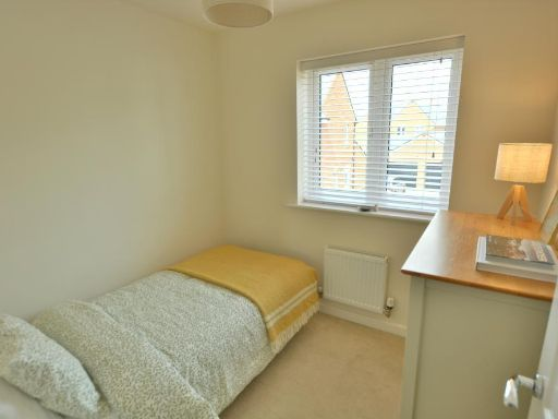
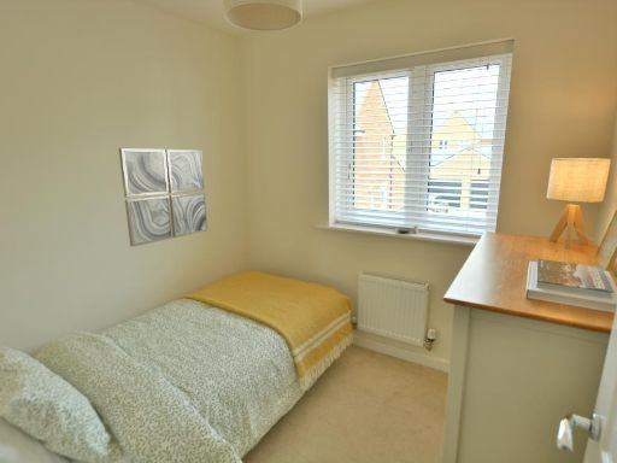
+ wall art (169, 195)
